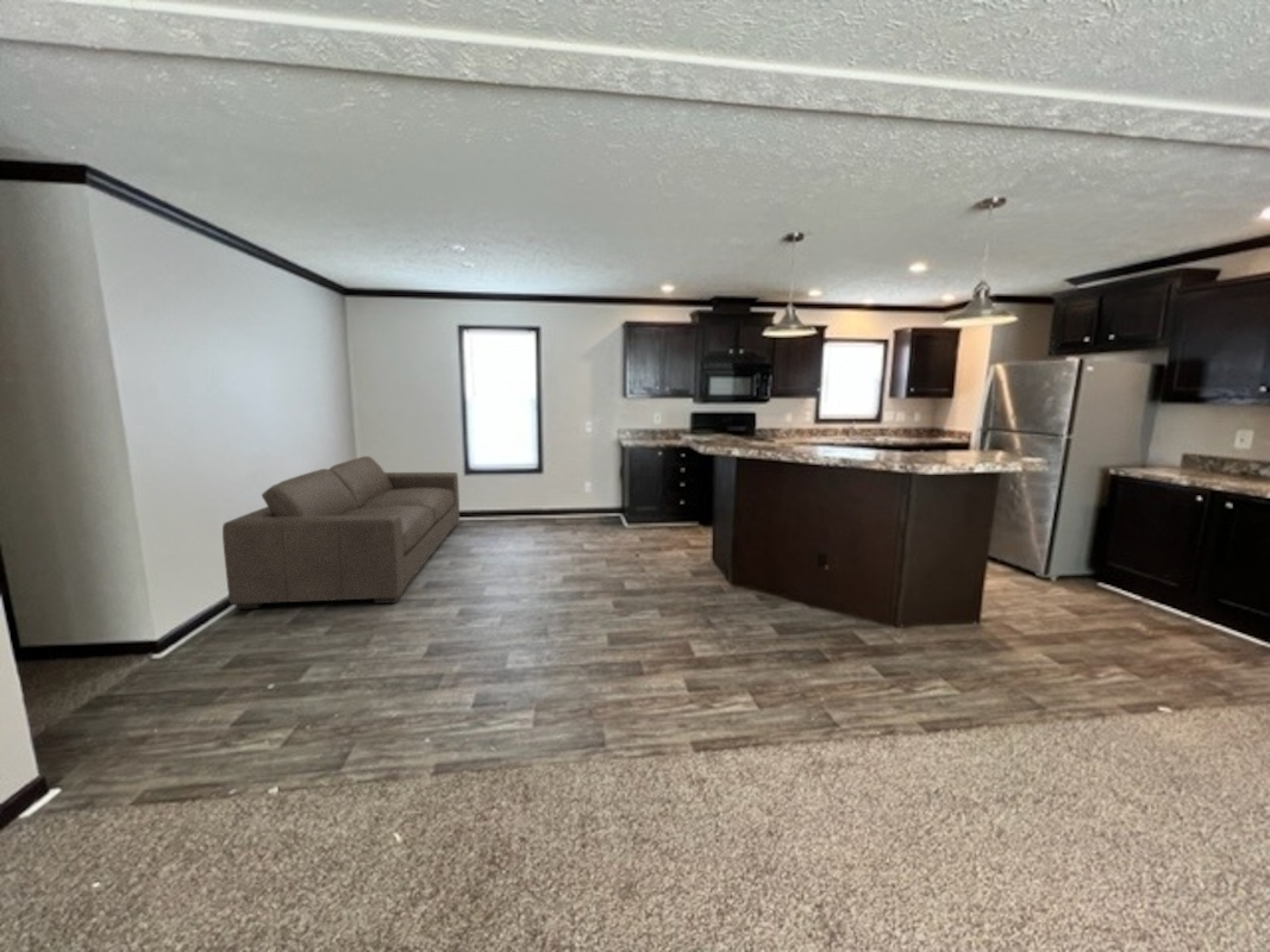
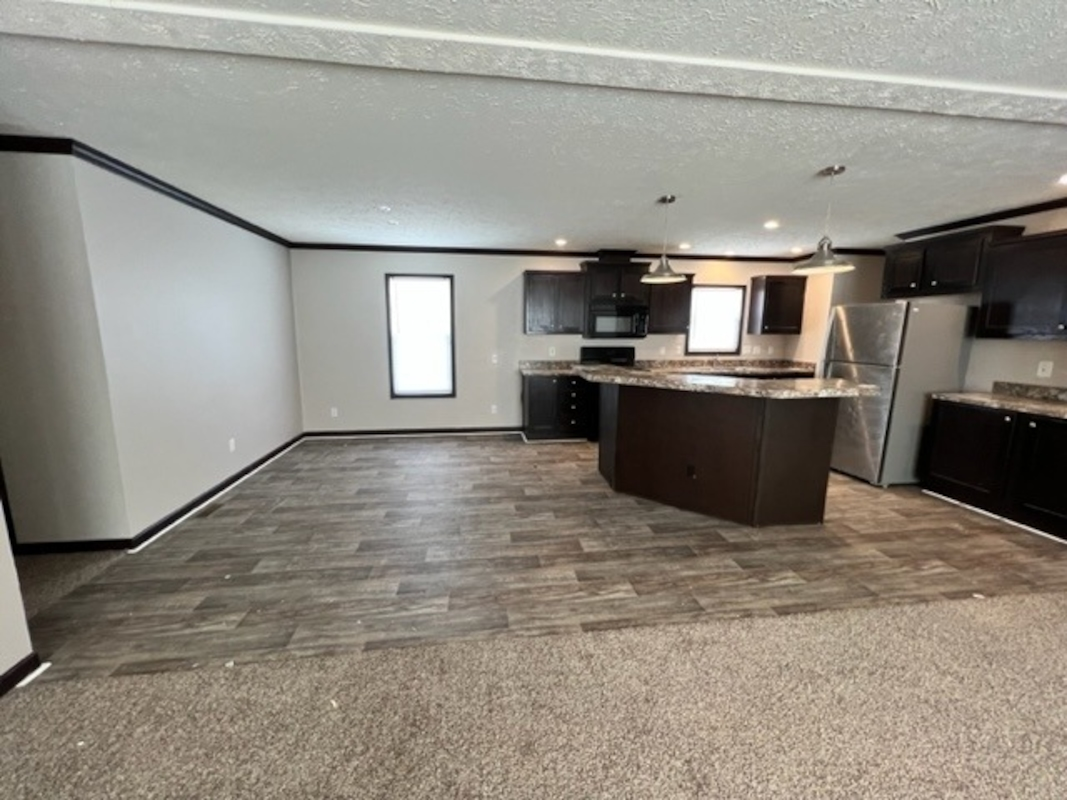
- sofa (371, 512)
